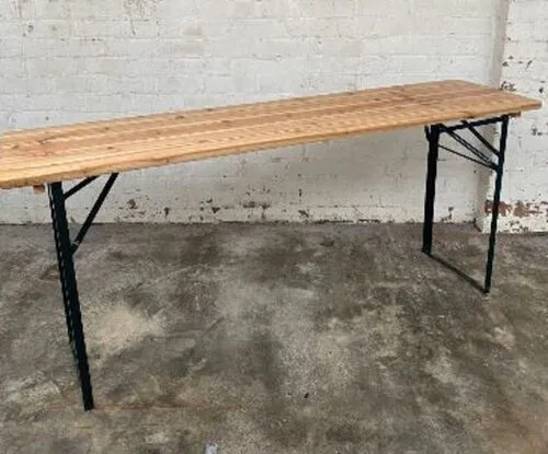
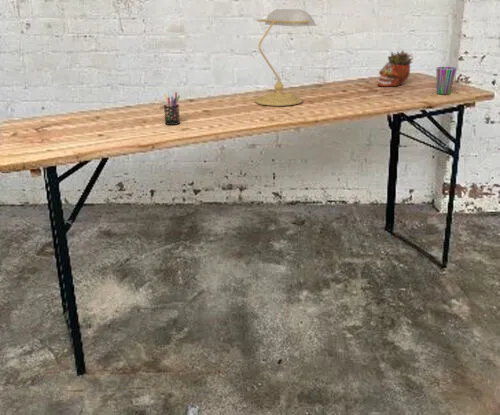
+ desk lamp (270, 64)
+ cup (444, 80)
+ pen holder (173, 107)
+ succulent planter (394, 67)
